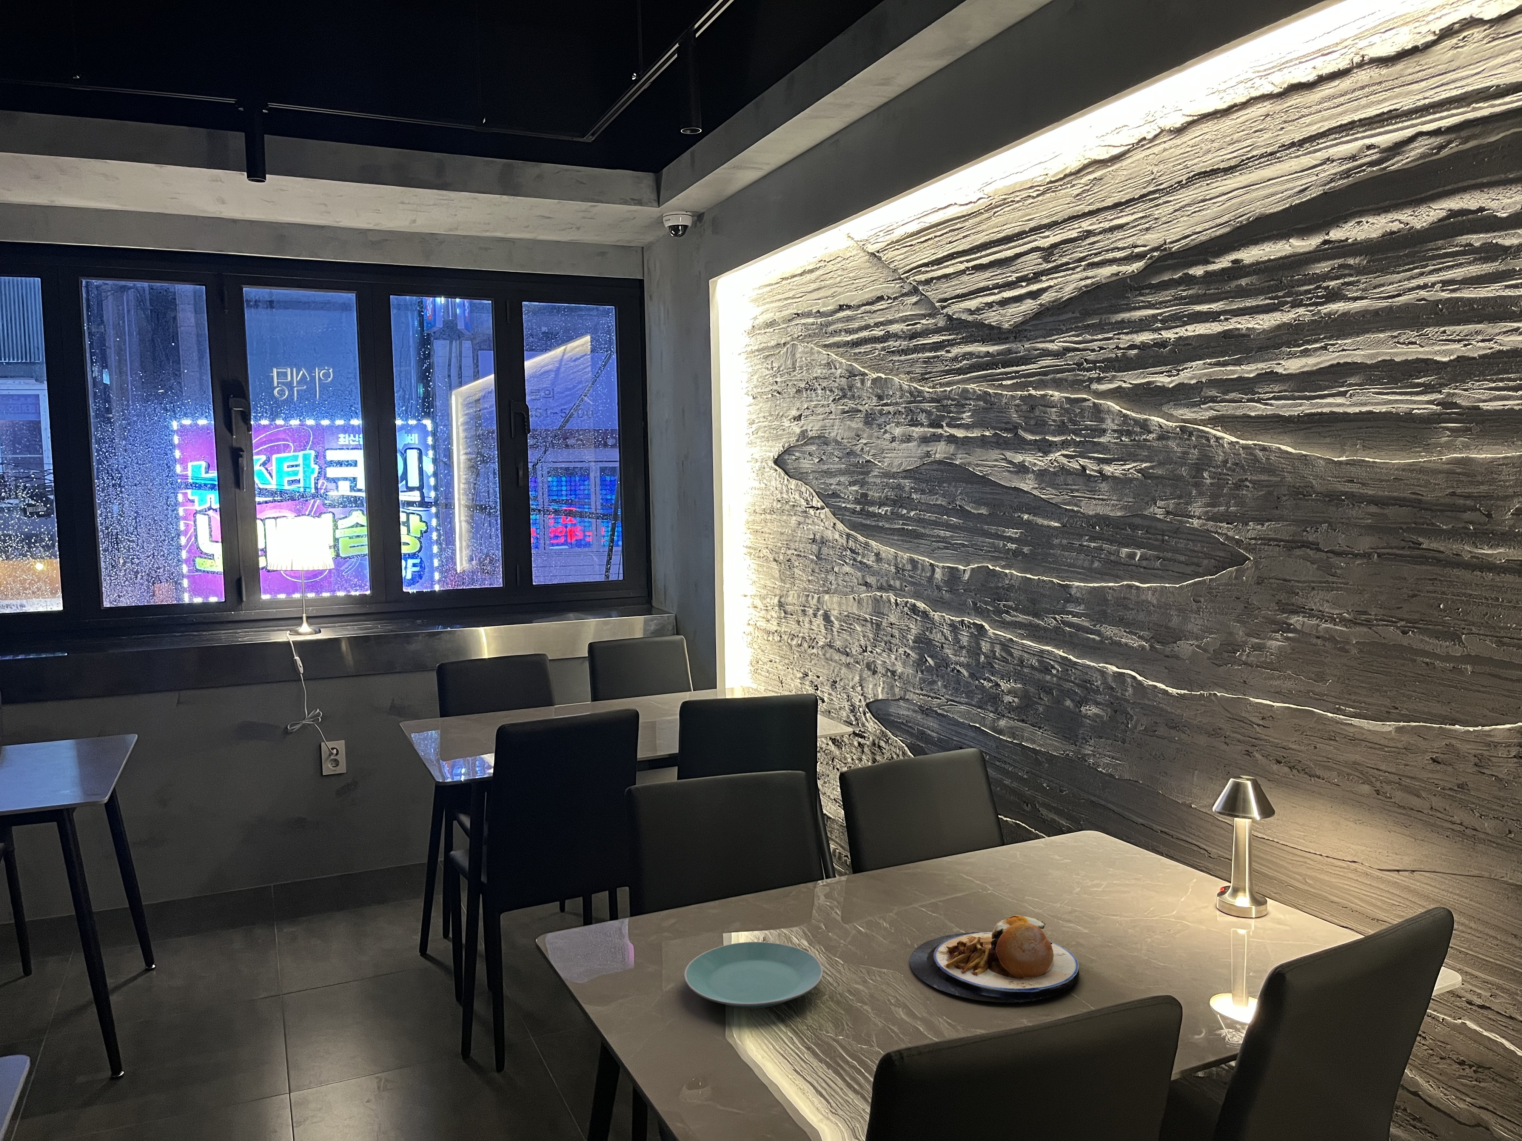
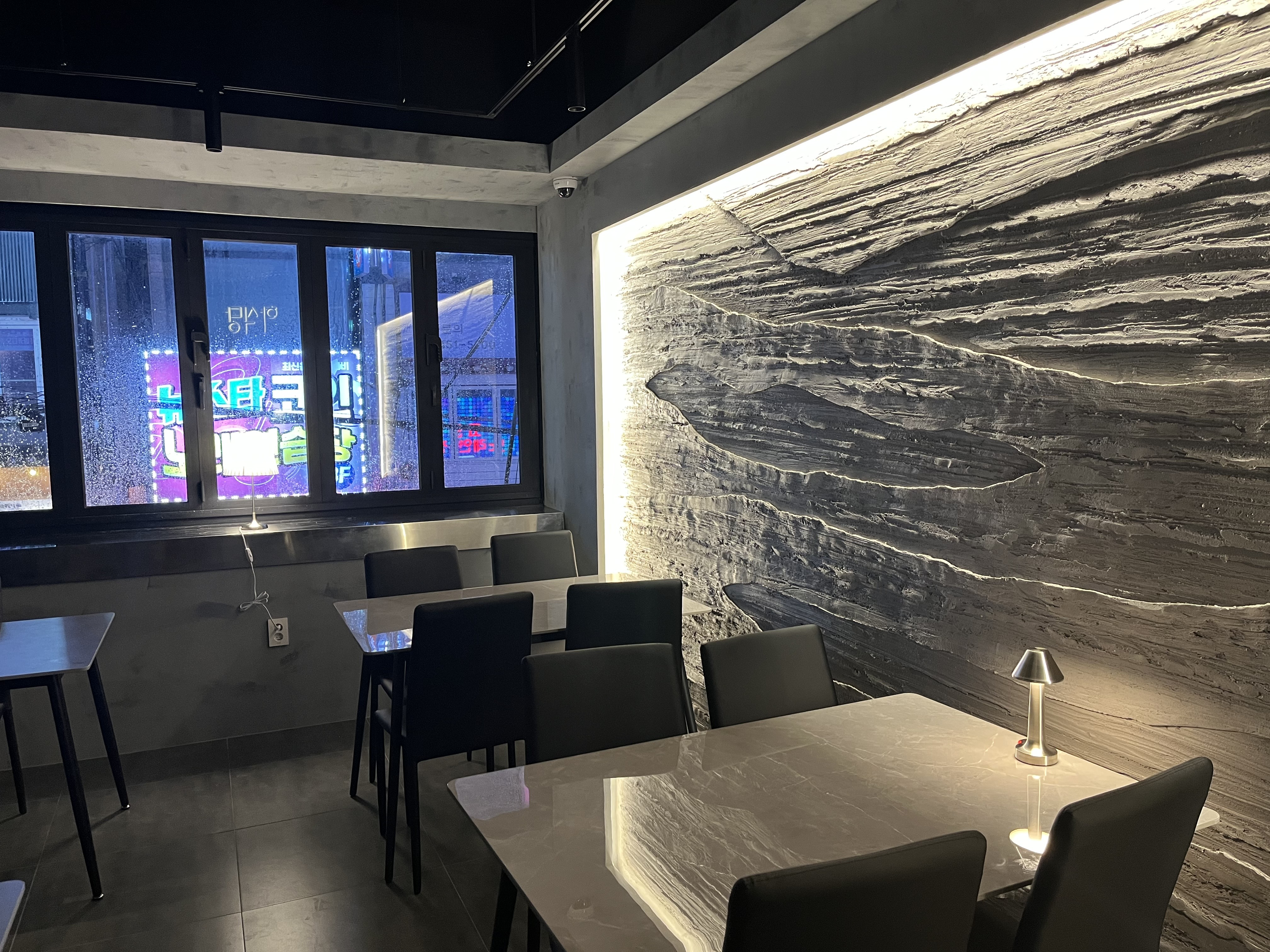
- plate (754, 978)
- plate (992, 942)
